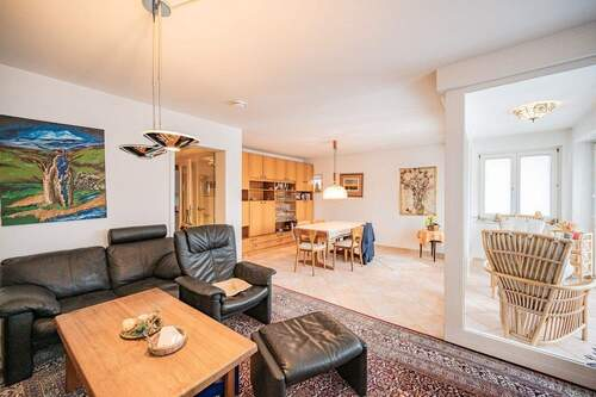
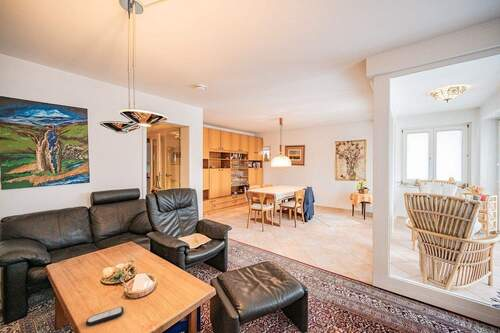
+ remote control (105, 316)
